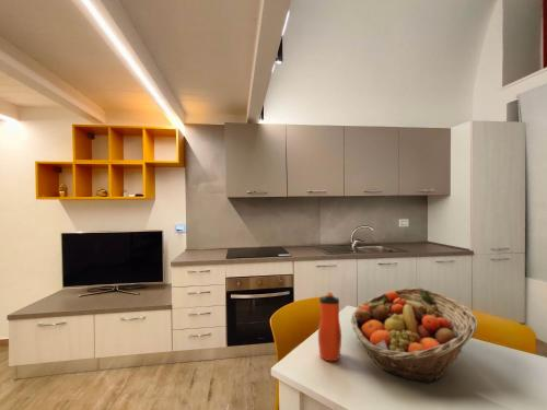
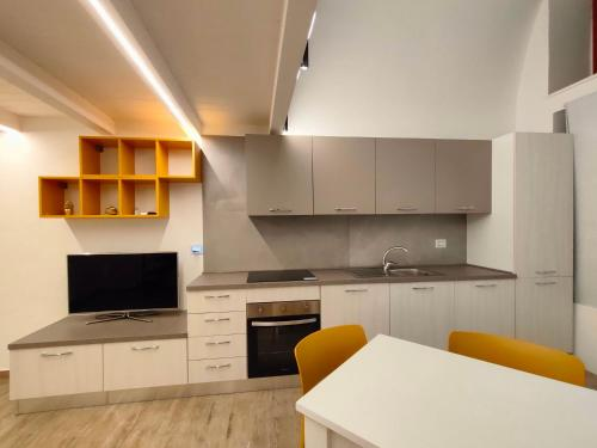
- fruit basket (406, 326)
- water bottle (329, 324)
